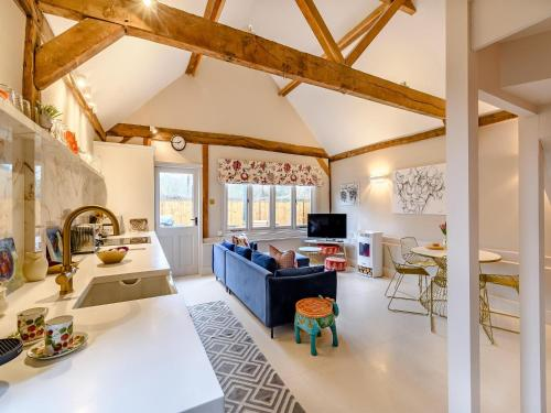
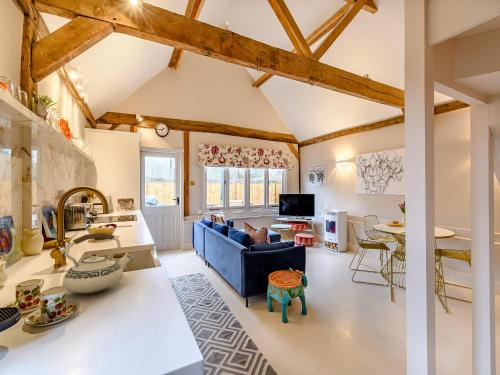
+ teakettle (100, 260)
